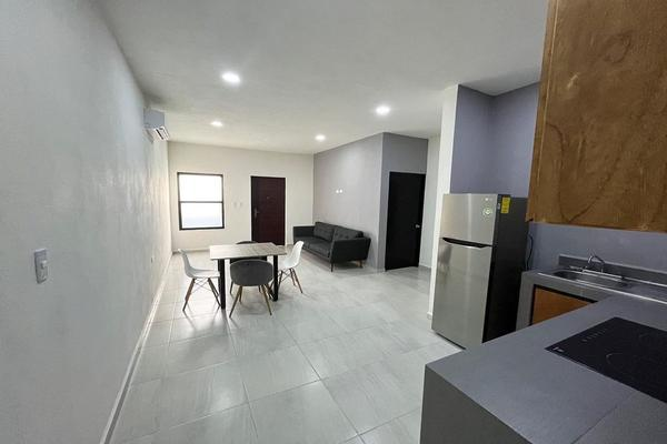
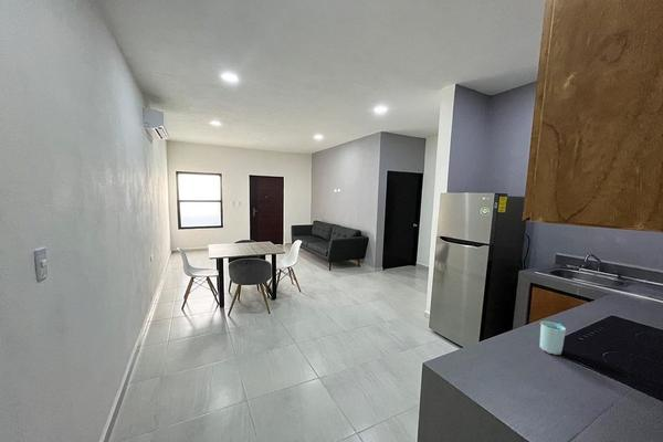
+ cup (550, 335)
